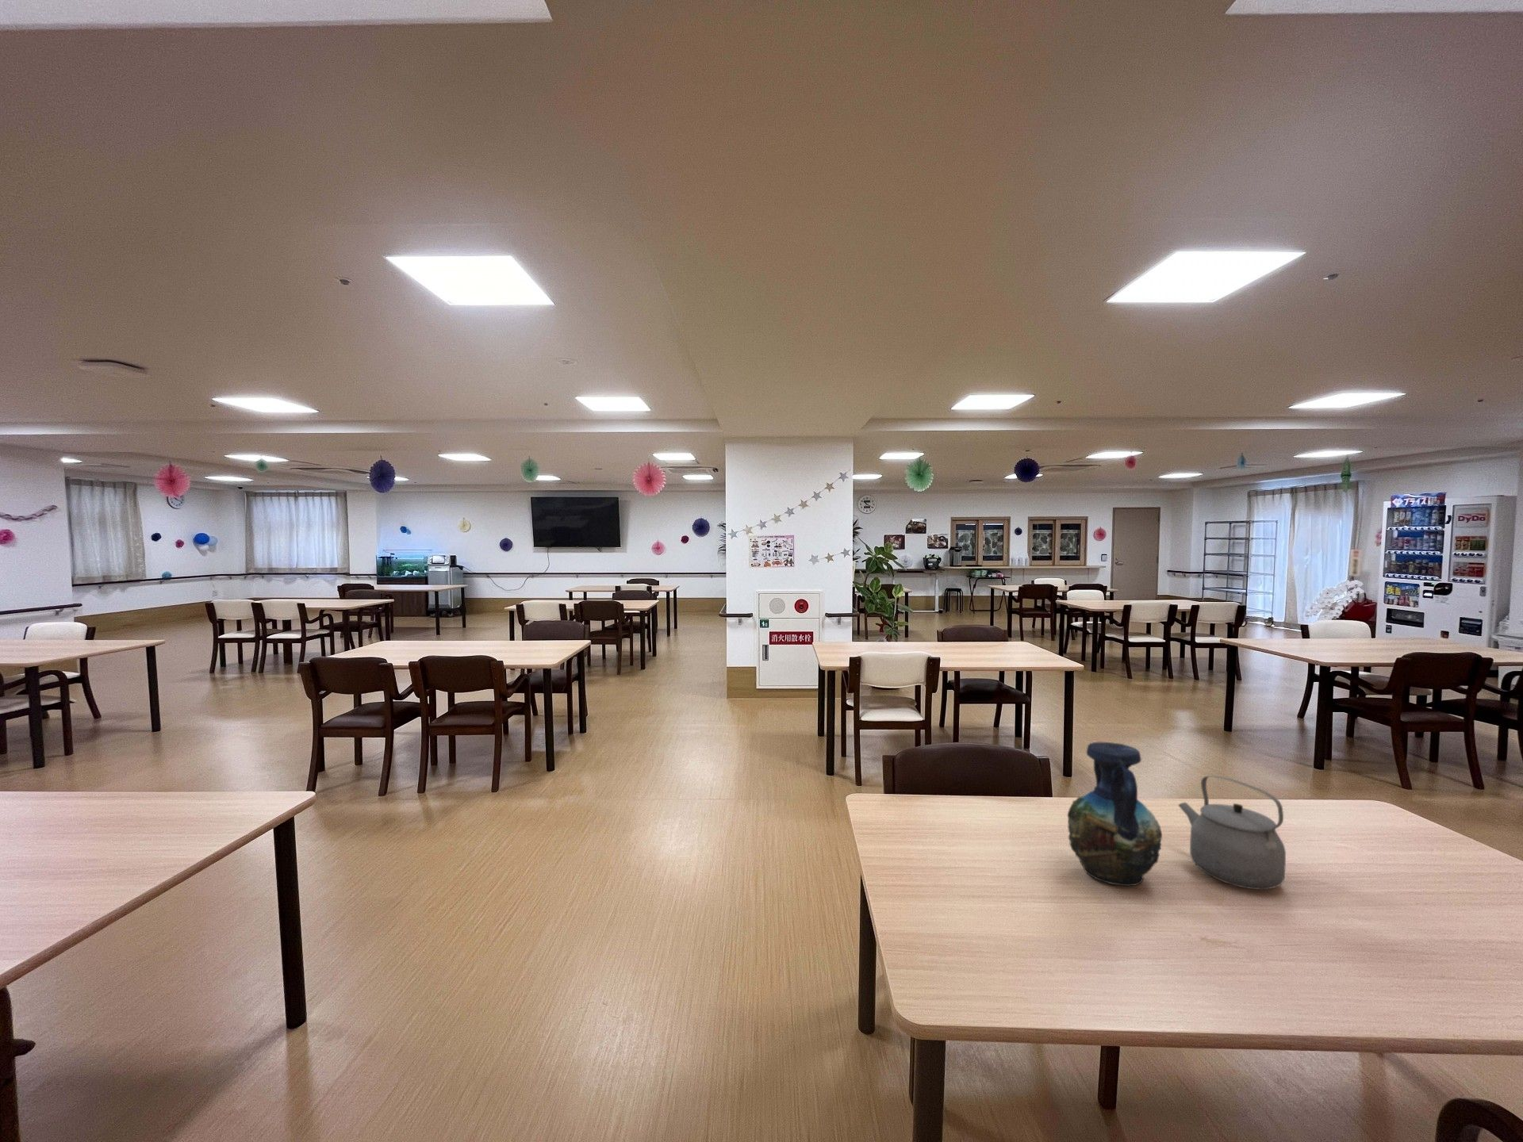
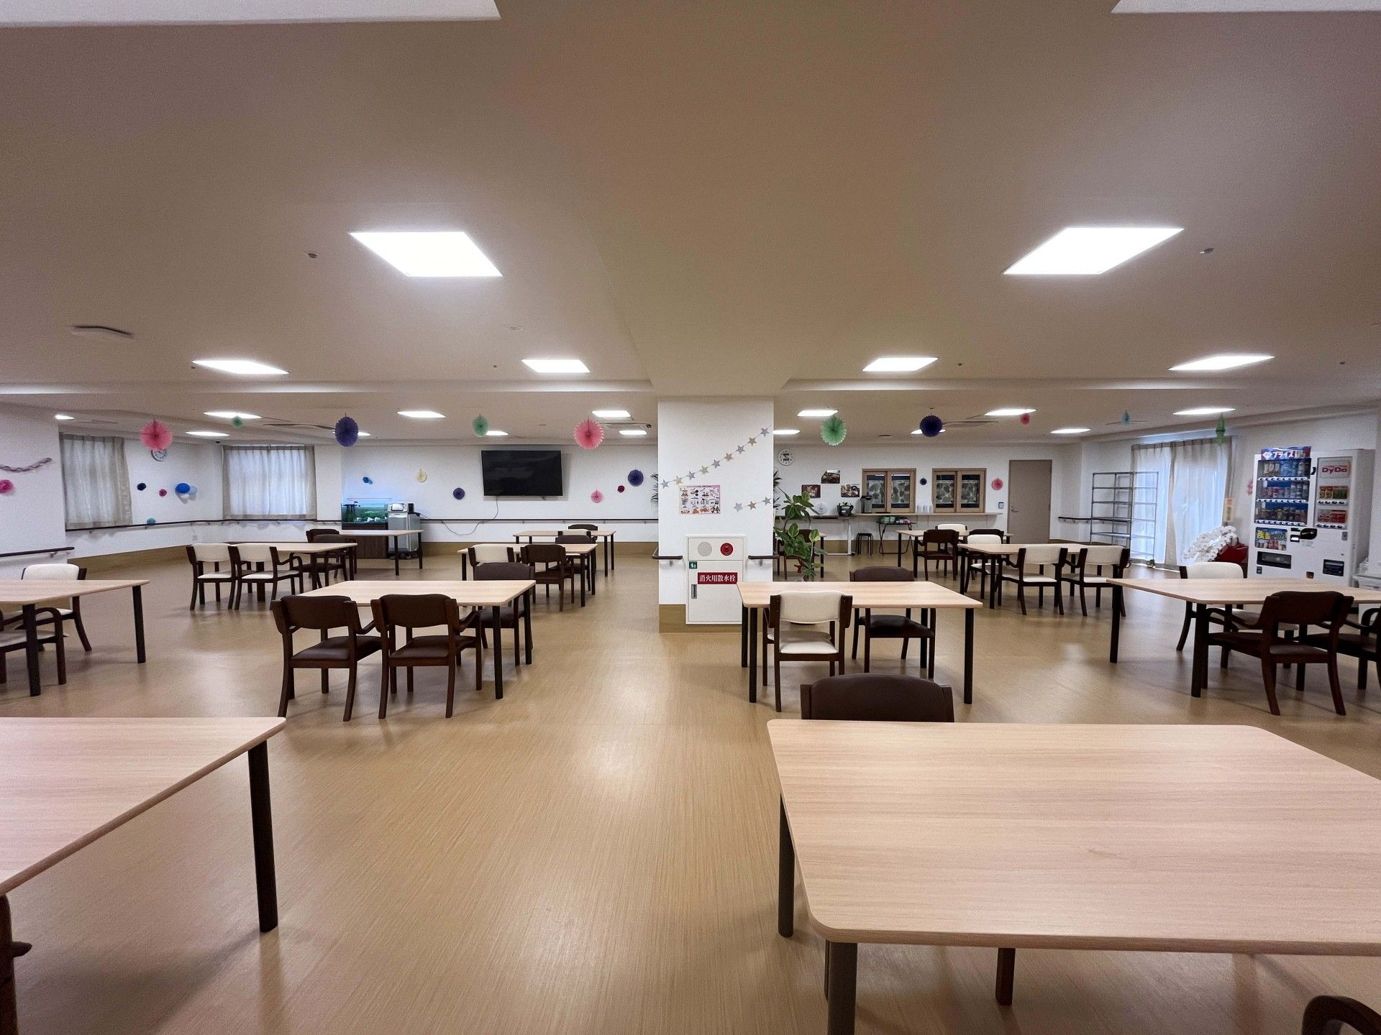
- vase (1113, 811)
- tea kettle (1226, 824)
